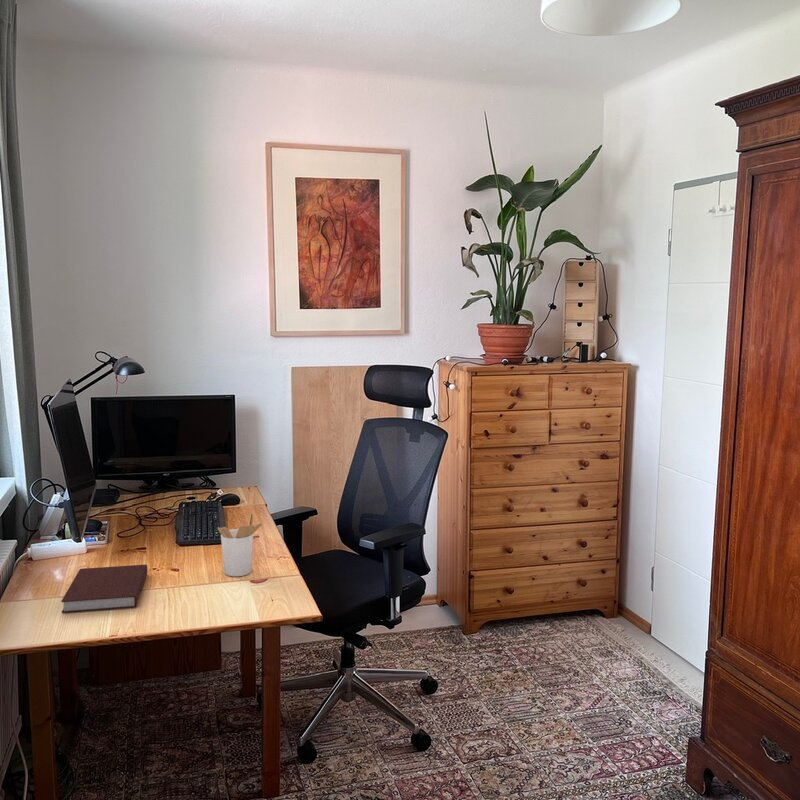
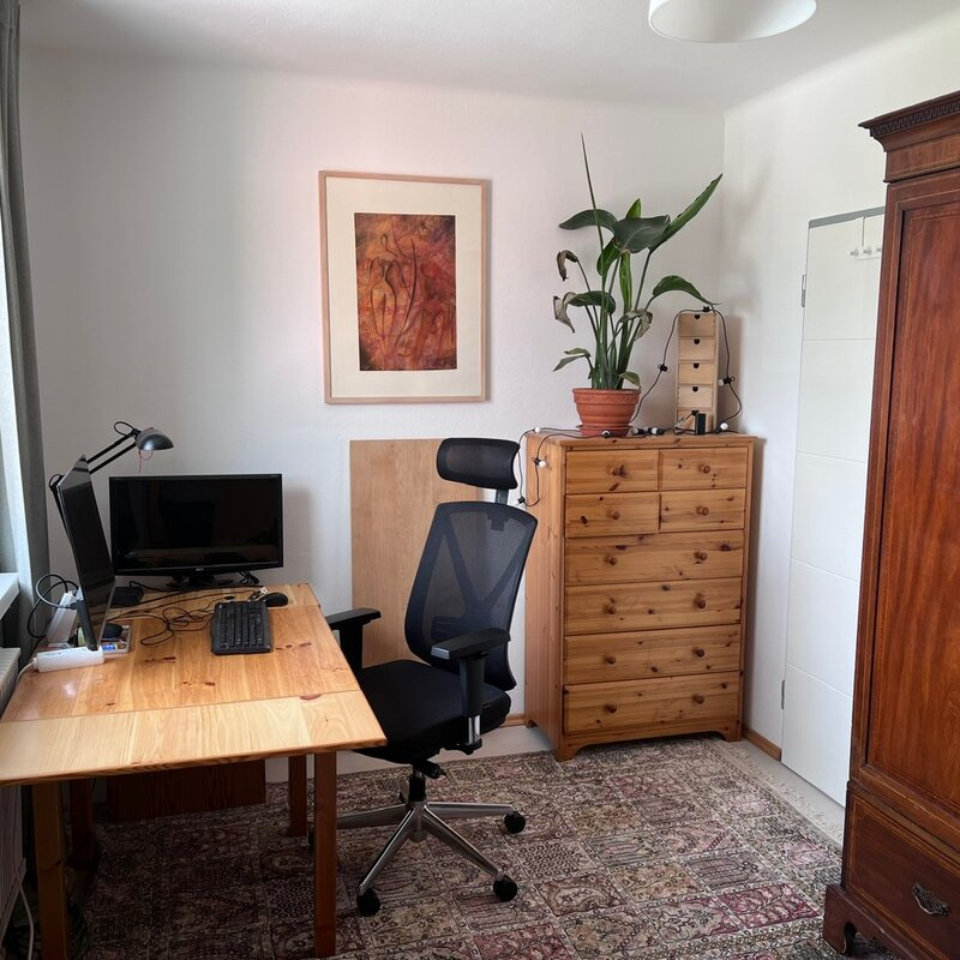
- notebook (107, 586)
- utensil holder (241, 545)
